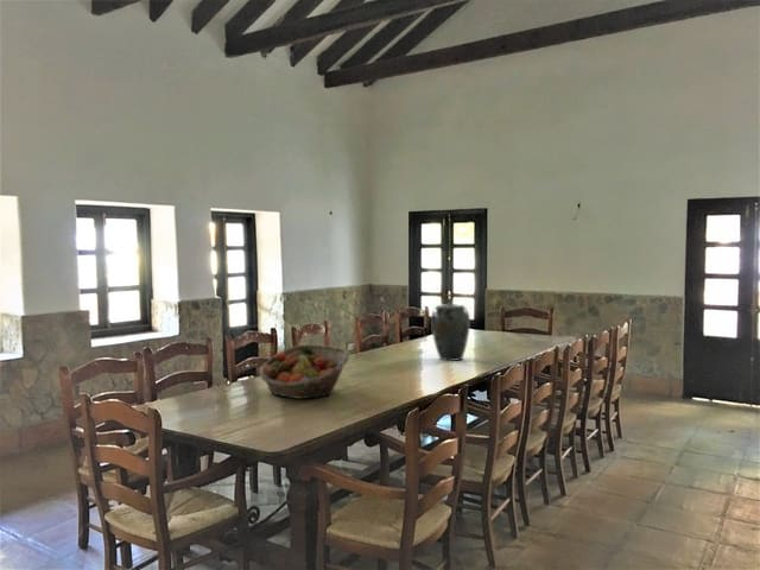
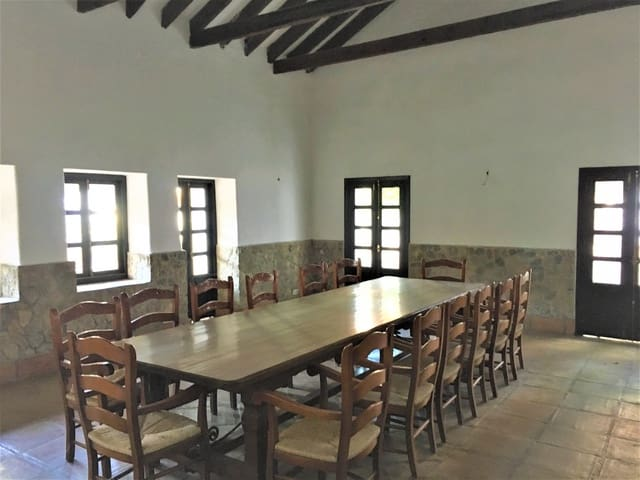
- vase (450, 331)
- fruit basket (304, 370)
